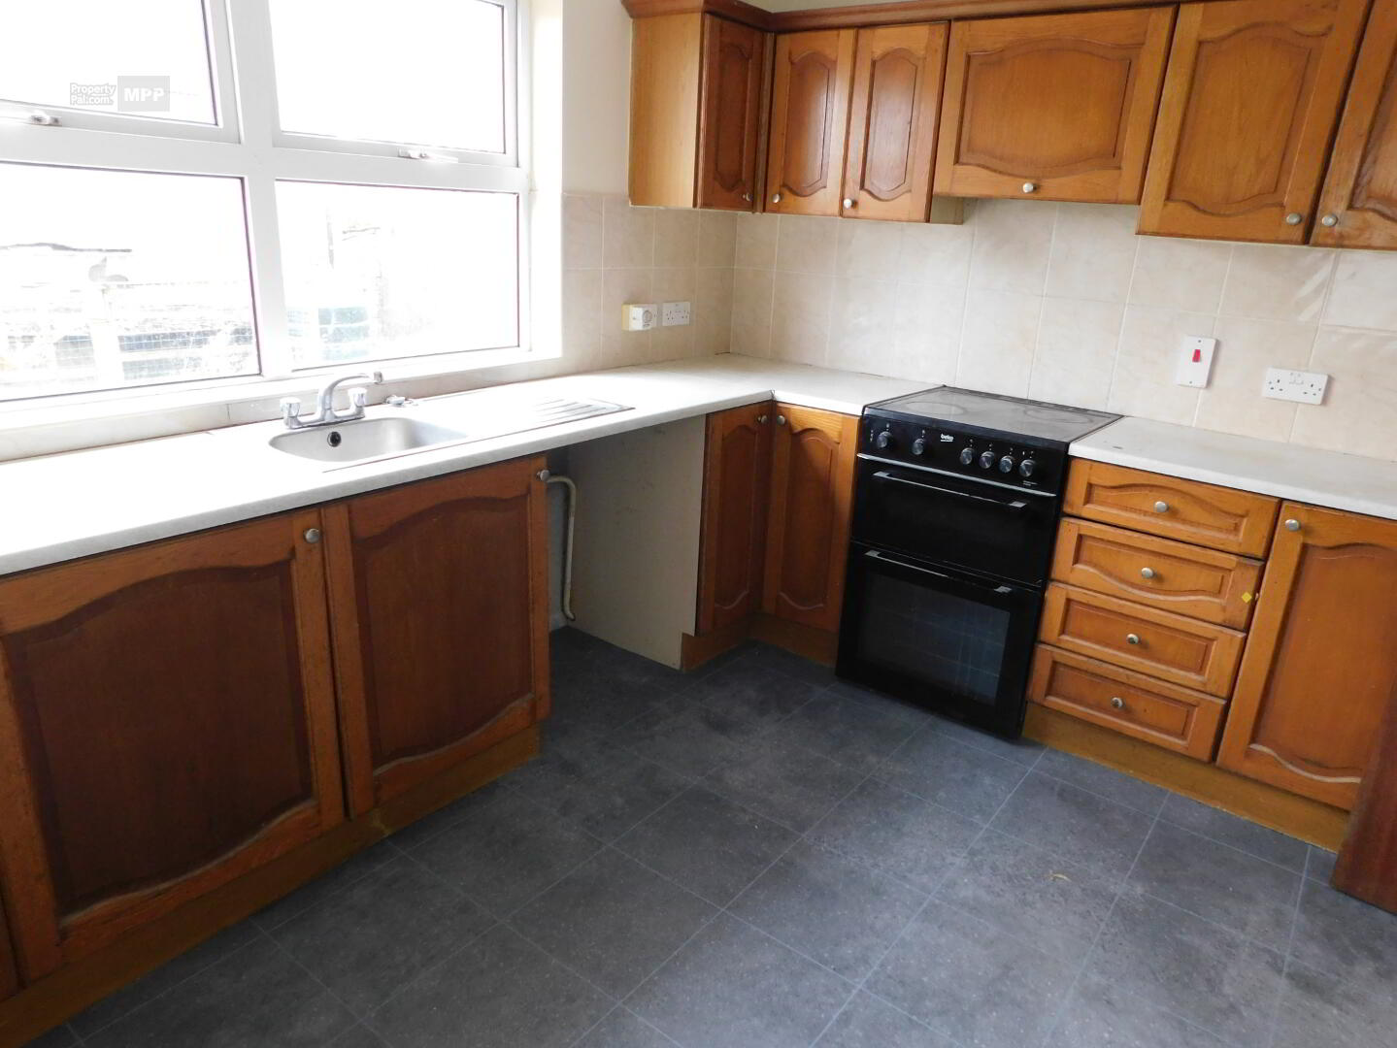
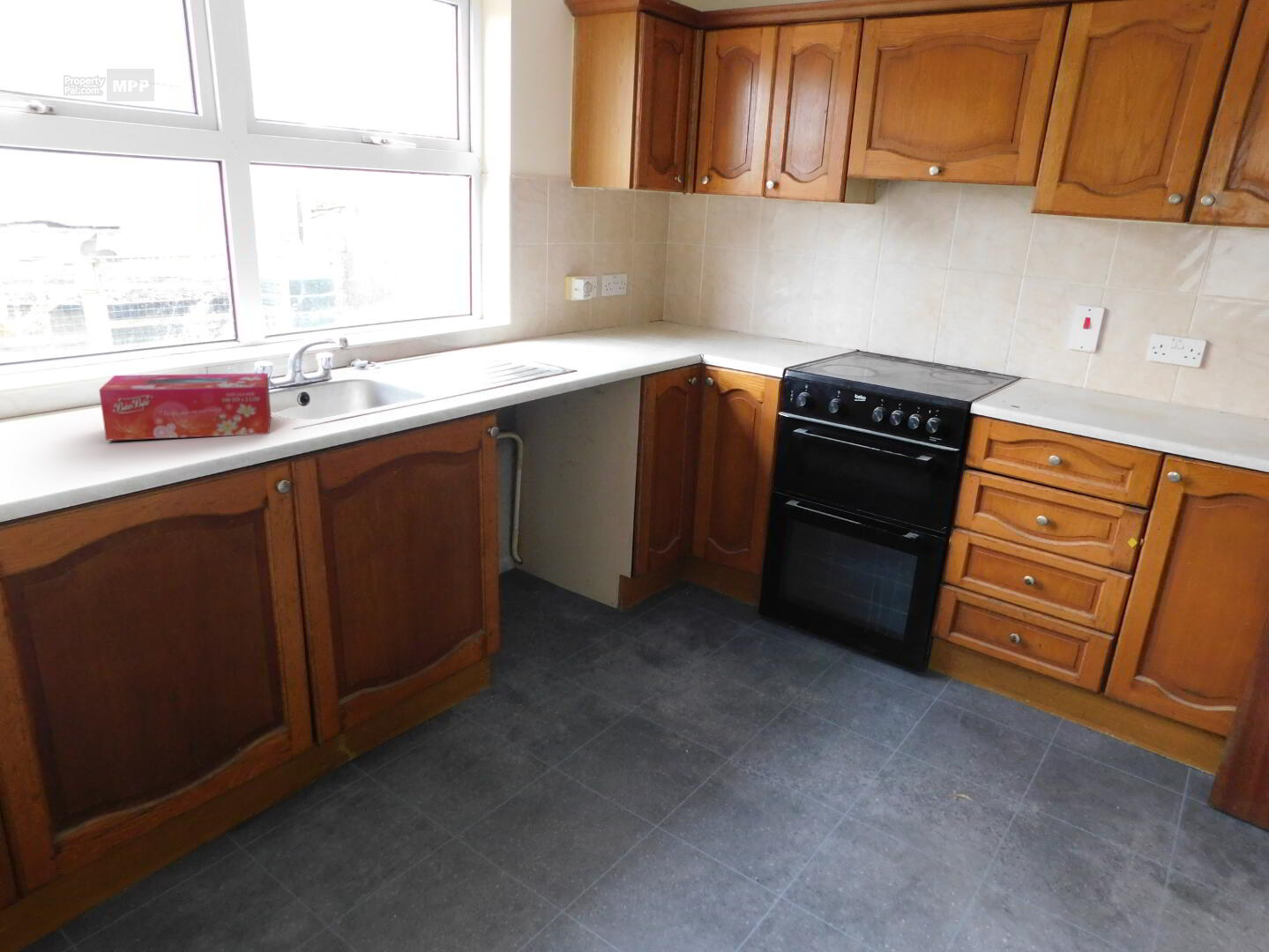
+ tissue box (191, 405)
